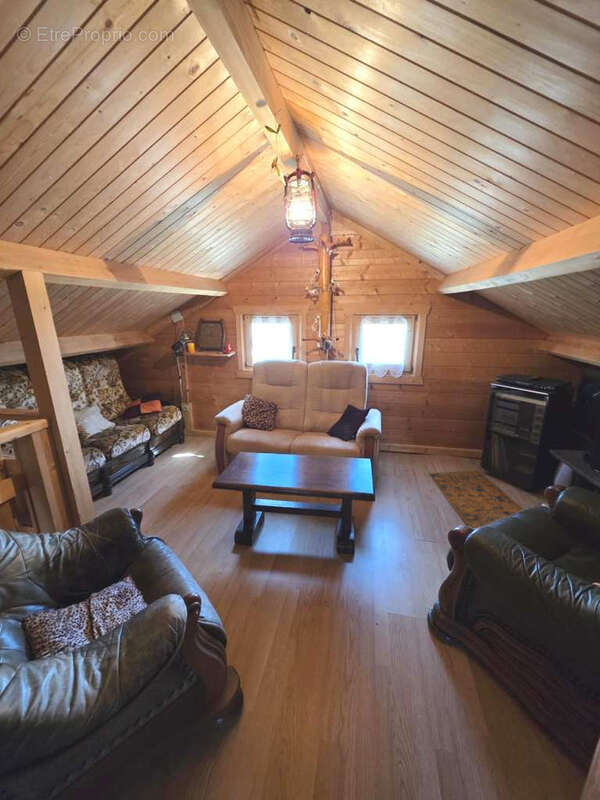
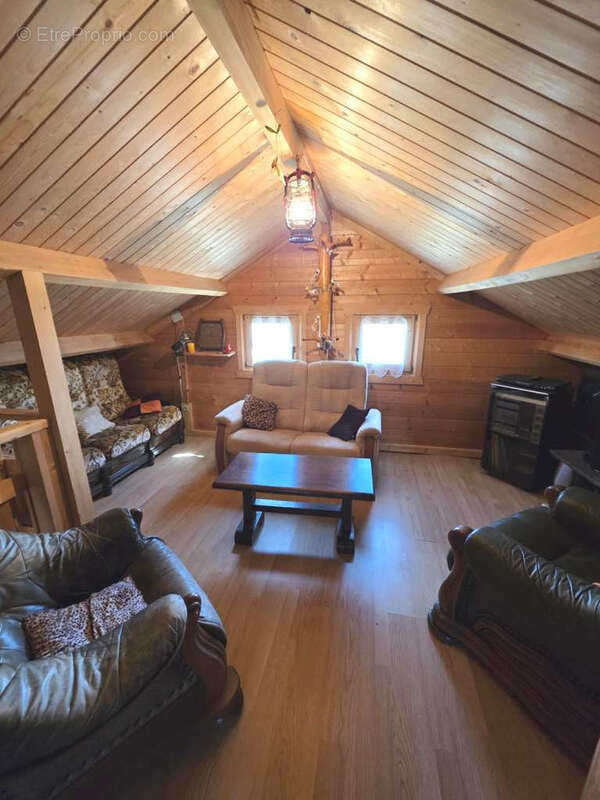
- rug (480, 500)
